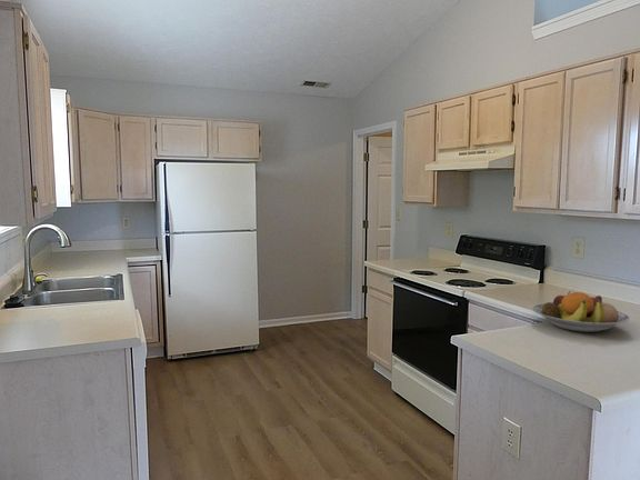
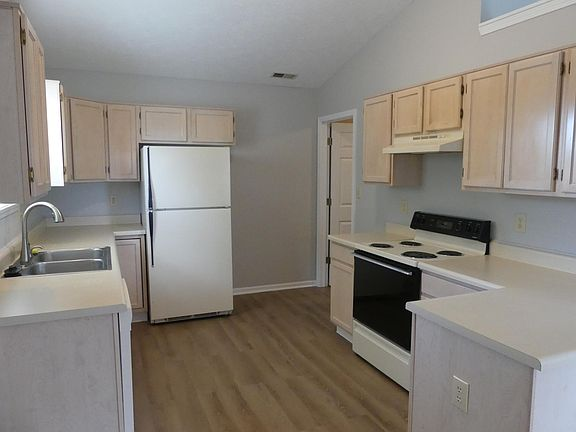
- fruit bowl (579, 308)
